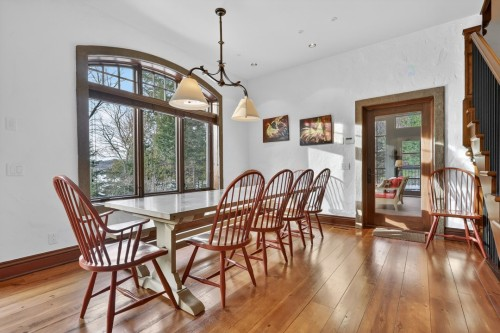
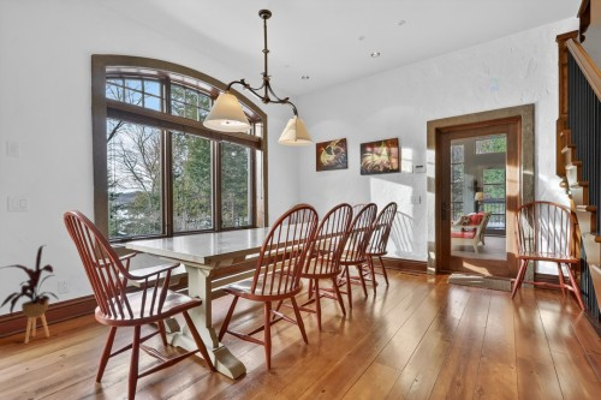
+ house plant (29, 293)
